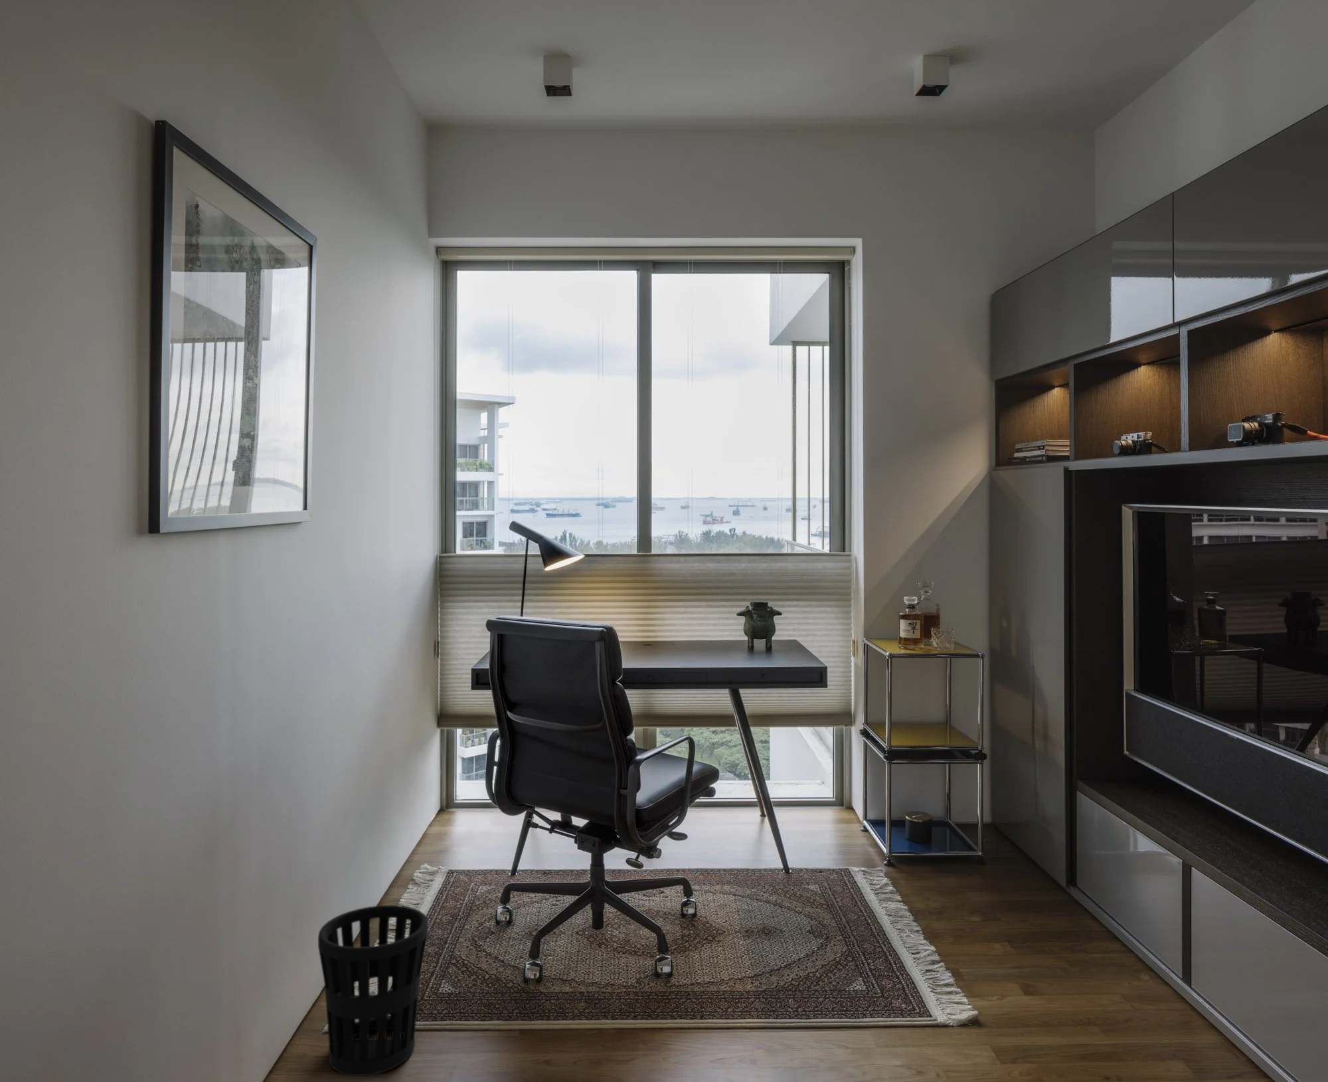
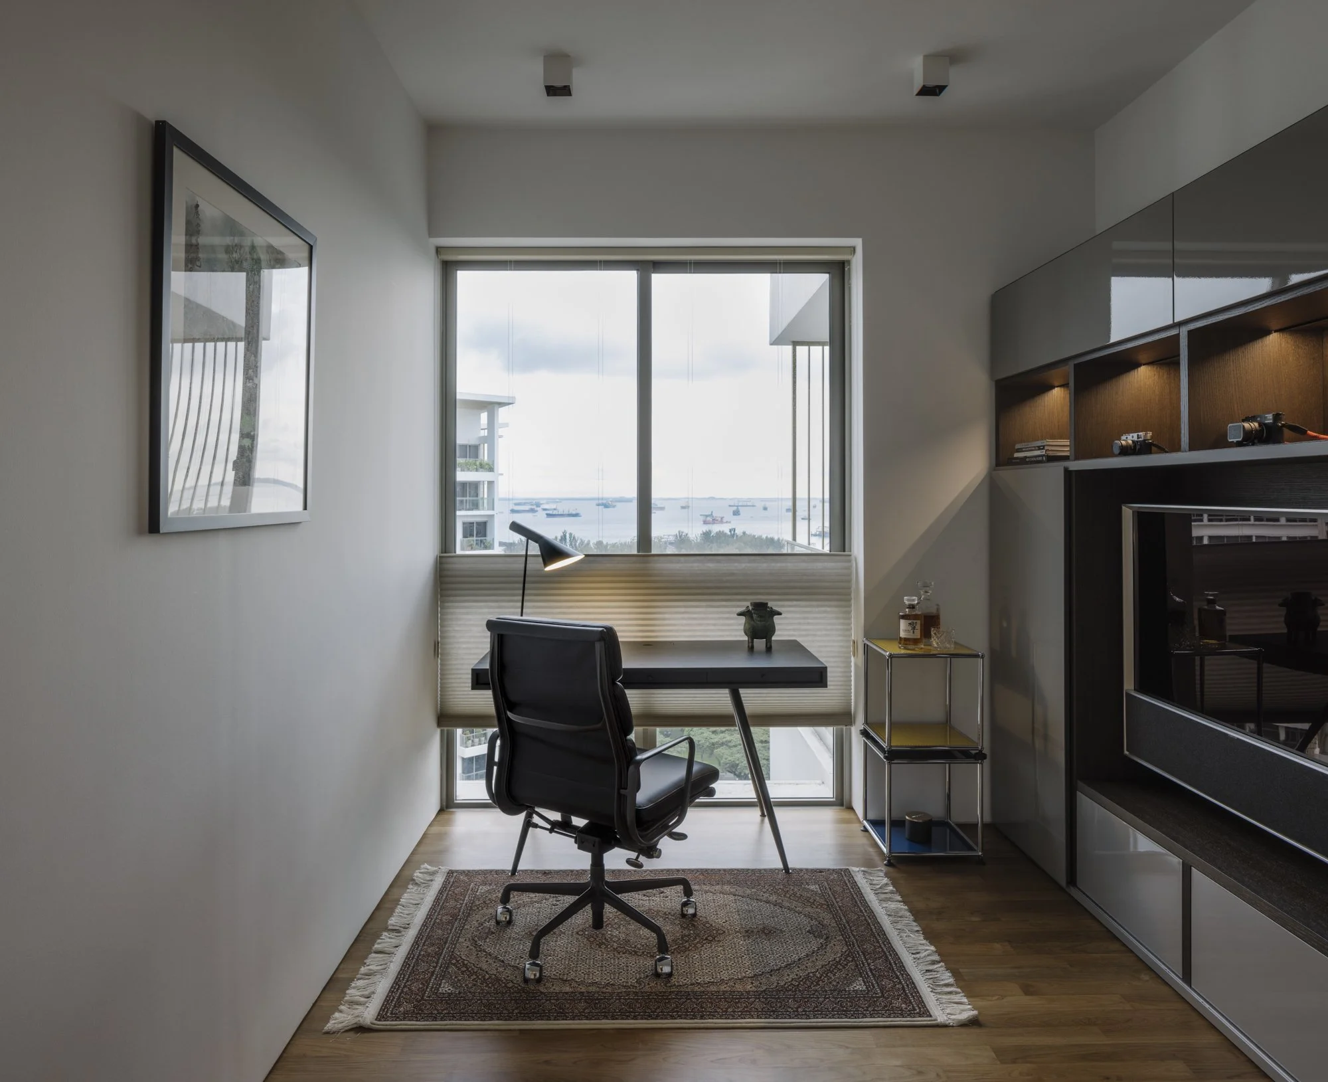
- wastebasket (370, 987)
